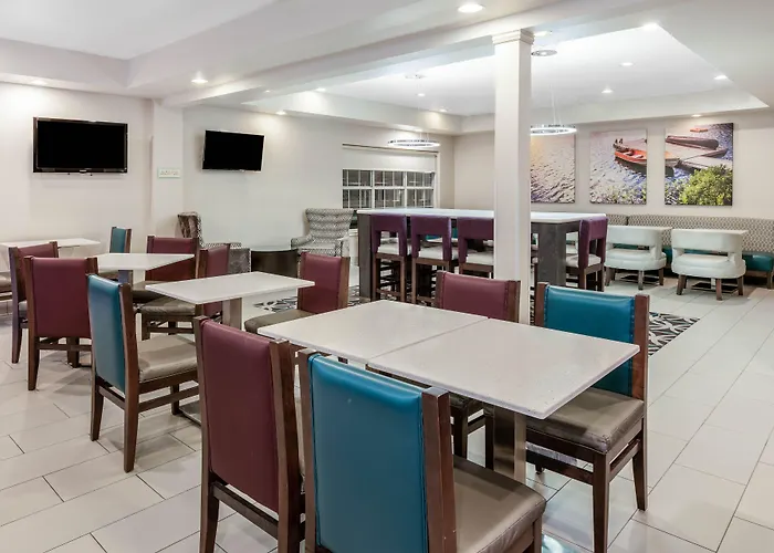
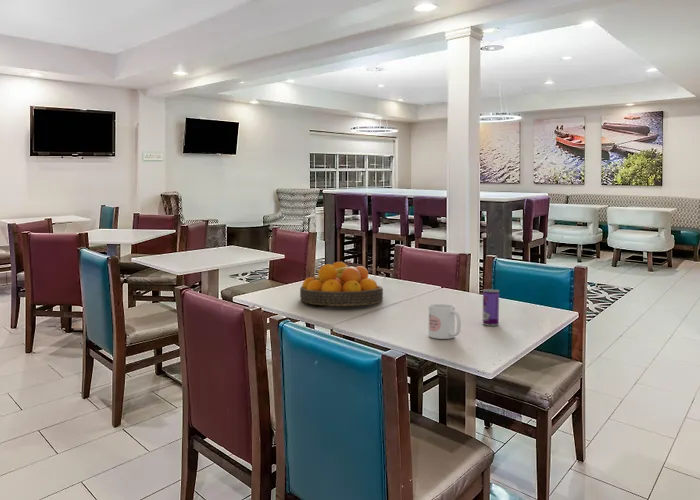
+ beverage can (490, 307)
+ mug (445, 321)
+ fruit bowl (341, 281)
